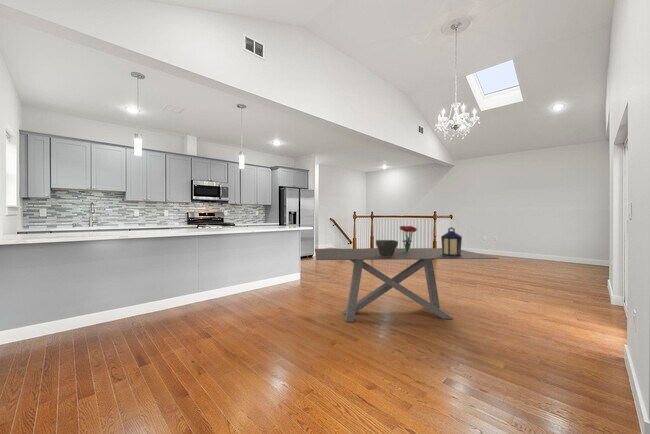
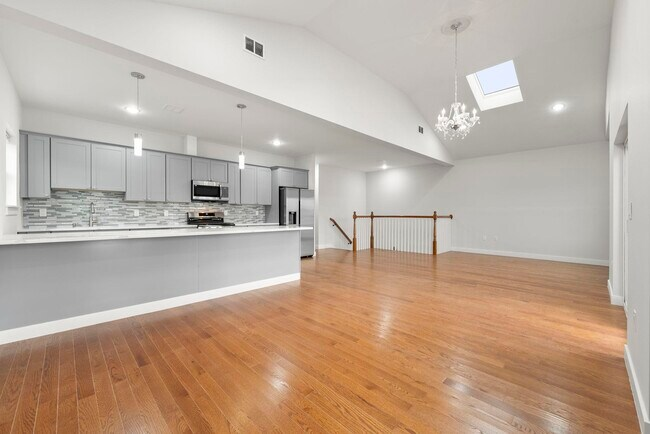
- ceramic pot (386, 248)
- dining table (395, 283)
- bouquet (408, 238)
- lantern (451, 241)
